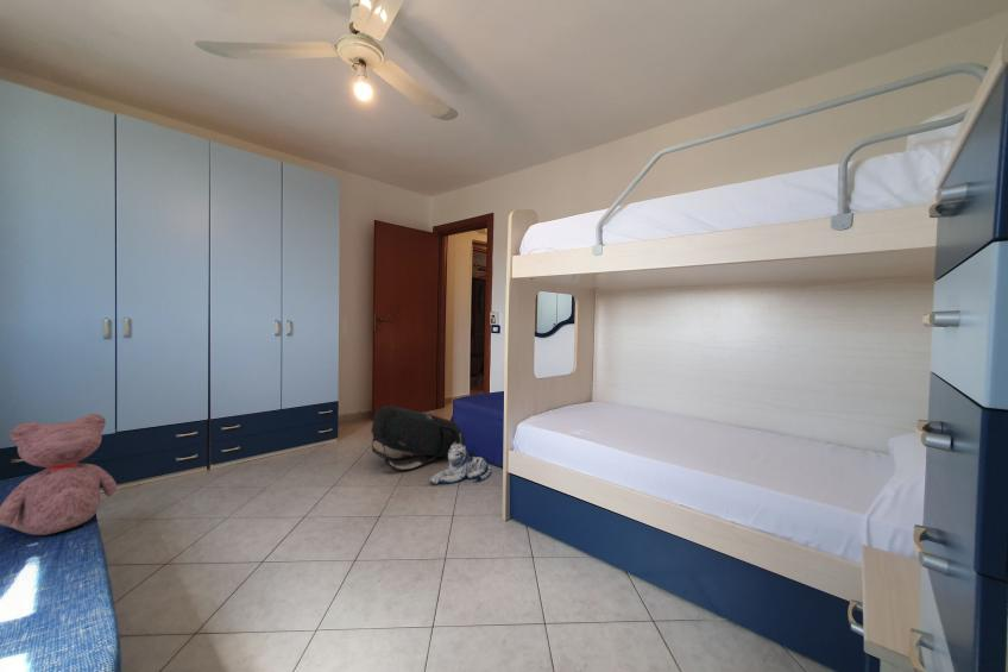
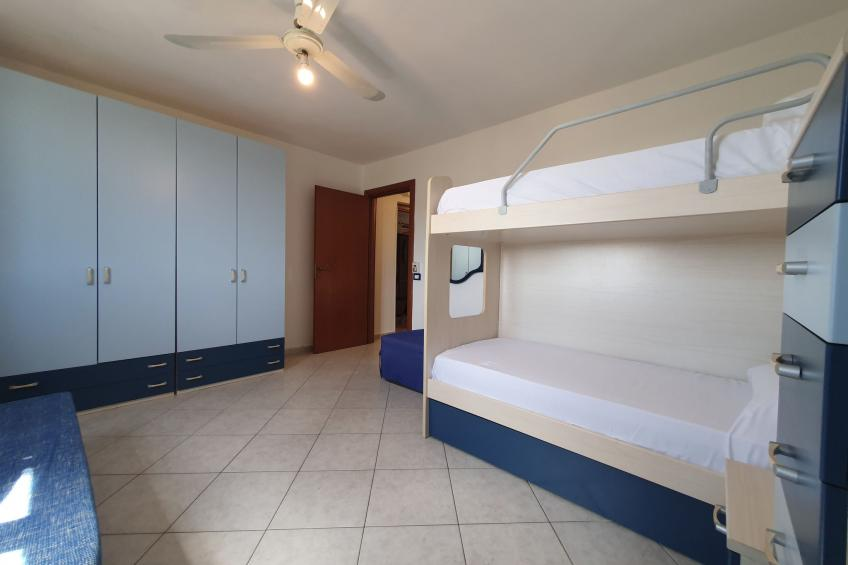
- plush toy (462, 460)
- teddy bear (56, 470)
- backpack (421, 433)
